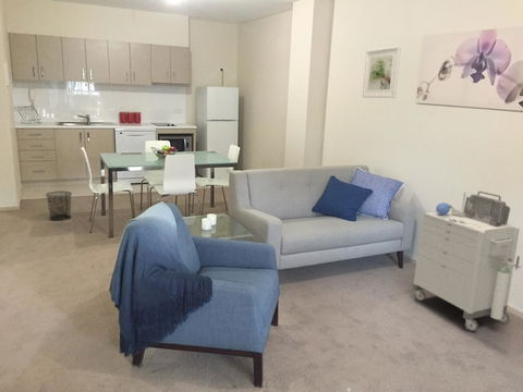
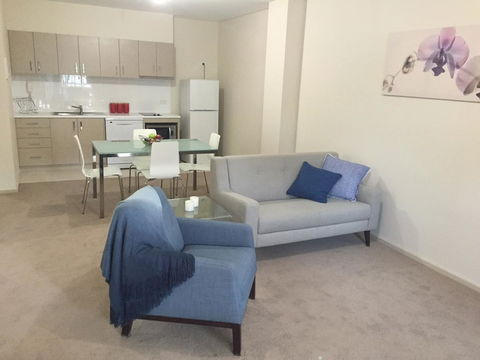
- storage cabinet (471, 254)
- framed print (380, 73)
- waste bin (59, 206)
